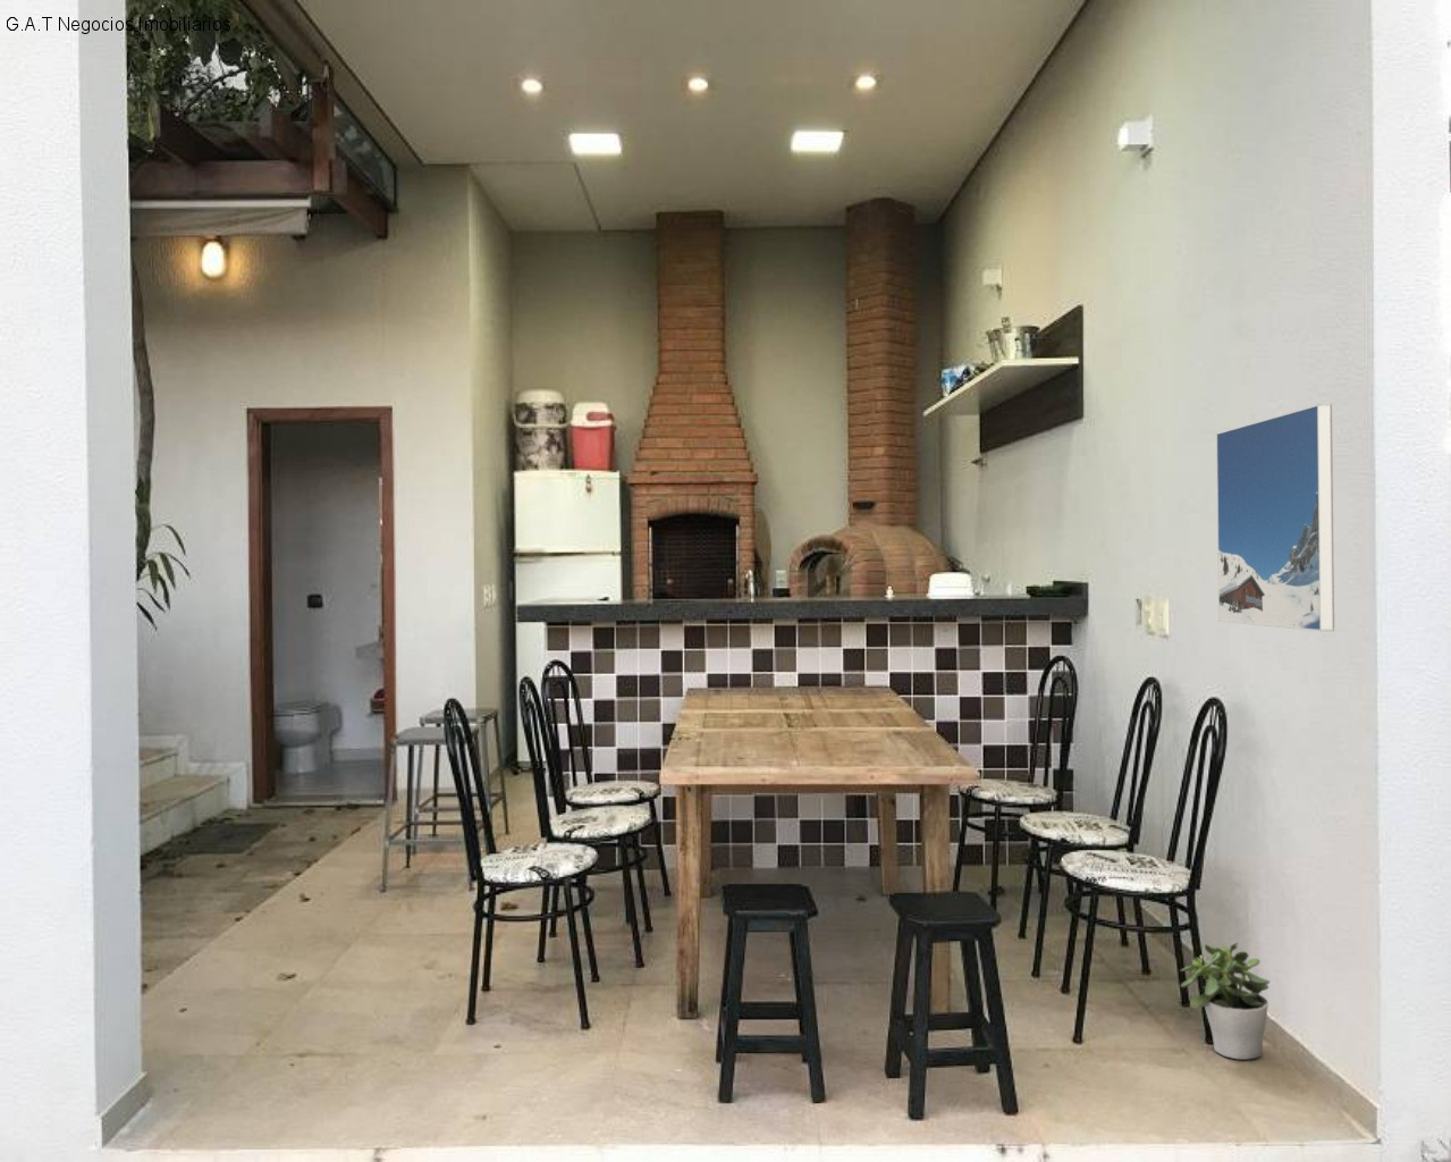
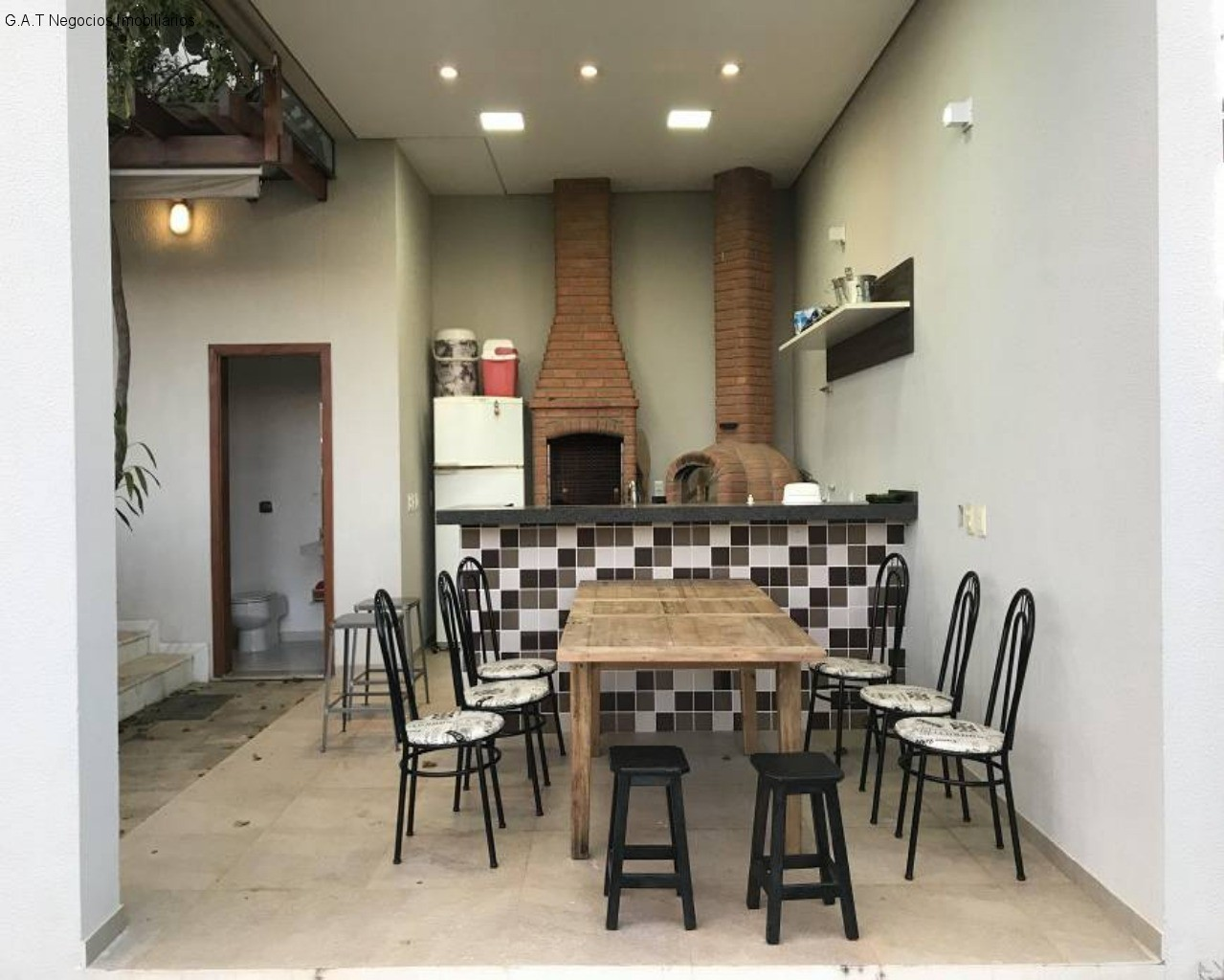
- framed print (1270, 522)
- potted plant (1222, 995)
